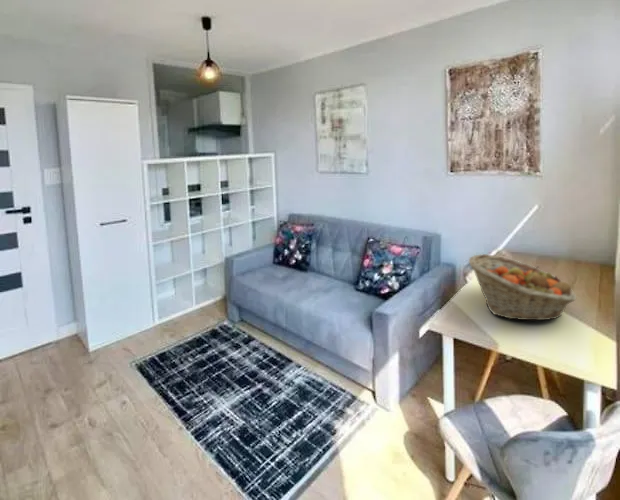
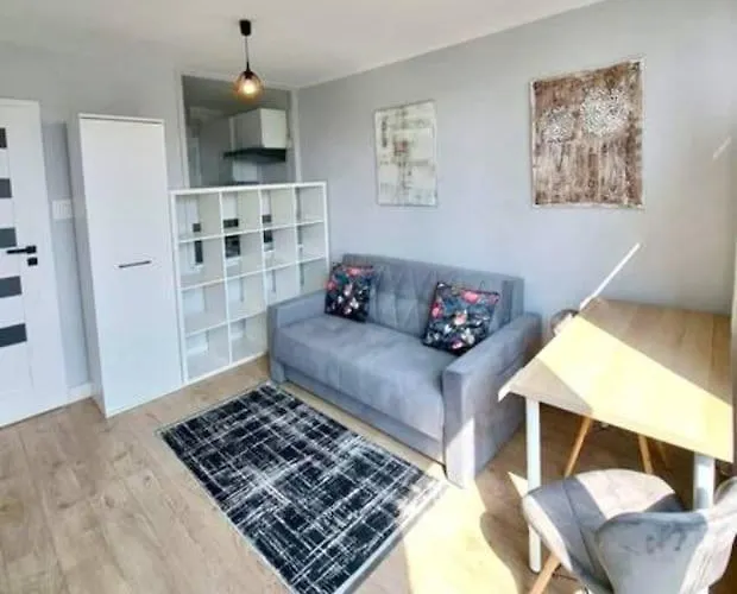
- fruit basket (519, 283)
